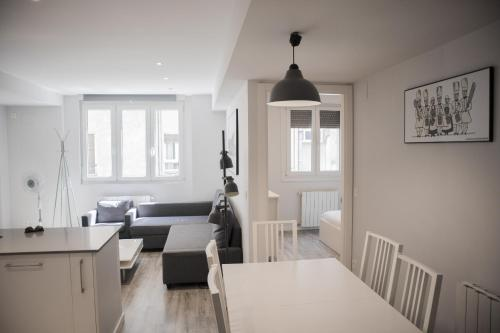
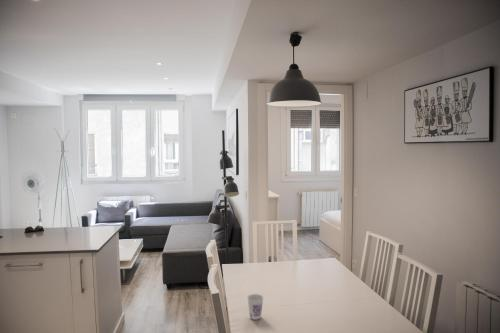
+ cup (255, 307)
